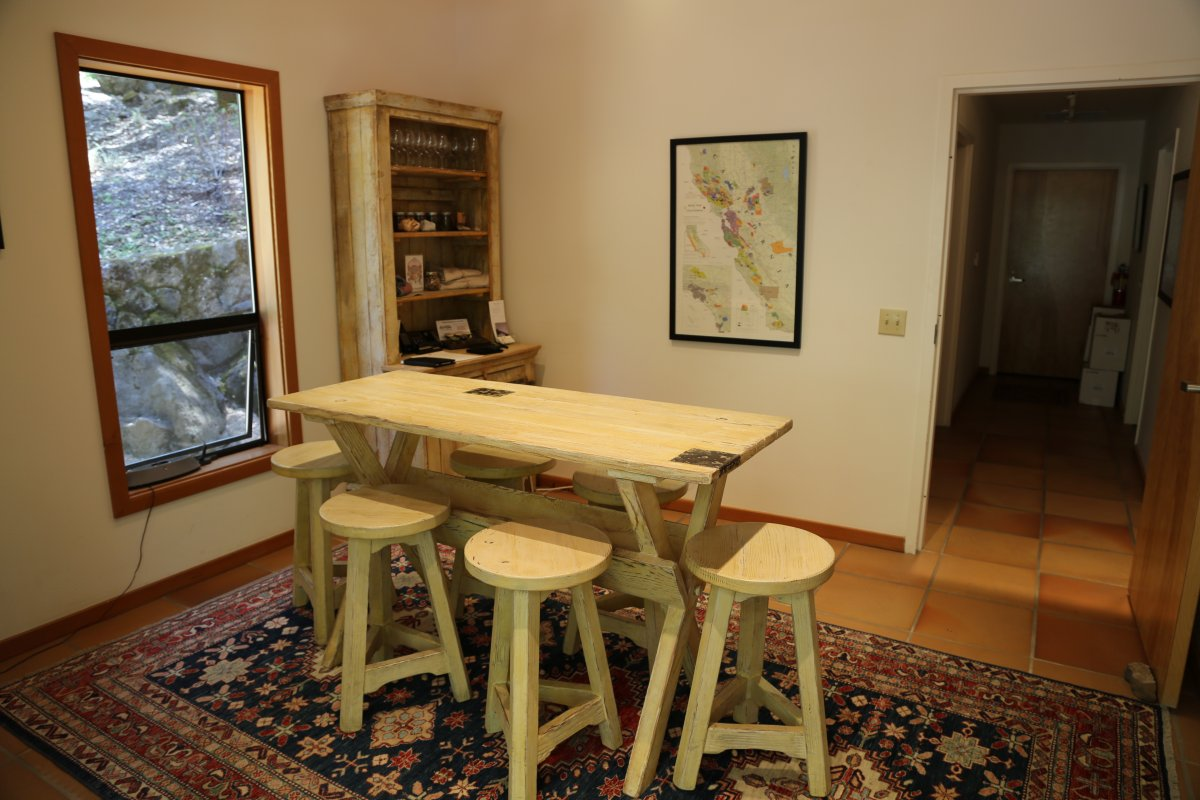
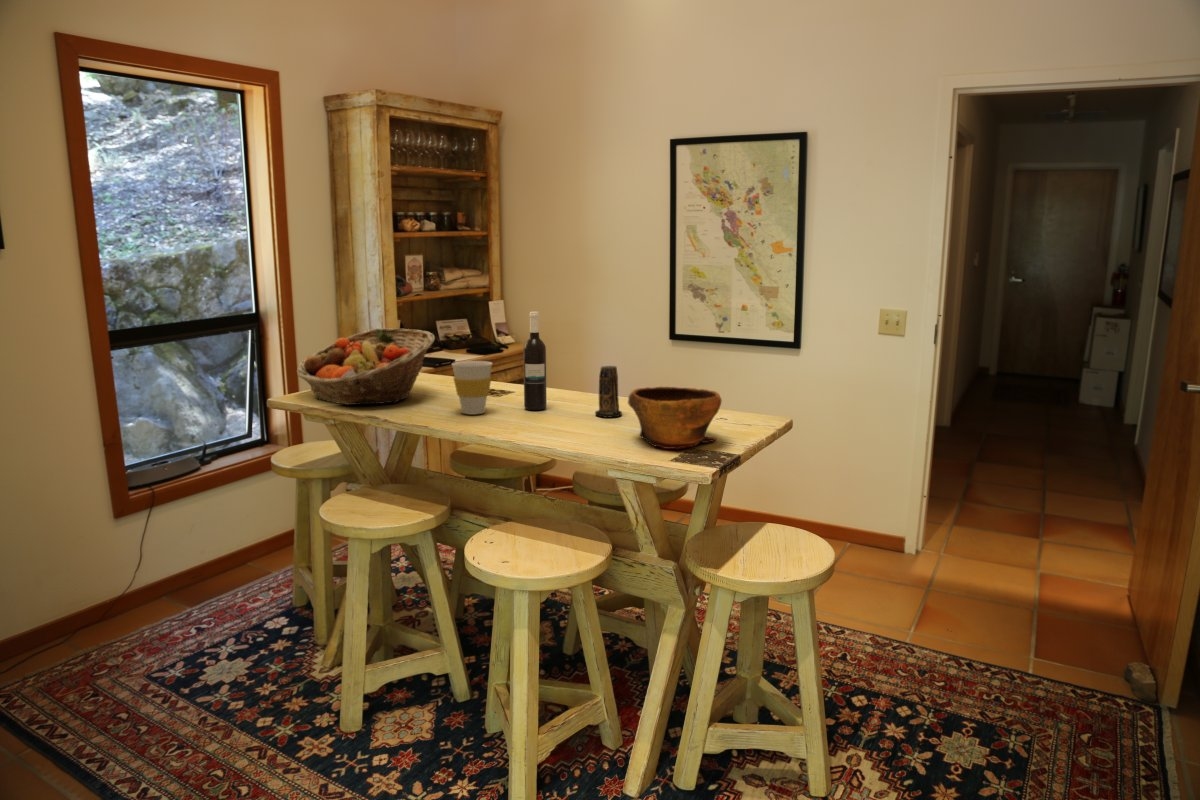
+ wine bottle (534, 360)
+ cup (472, 388)
+ fruit basket (366, 364)
+ candle (608, 390)
+ bowl (674, 416)
